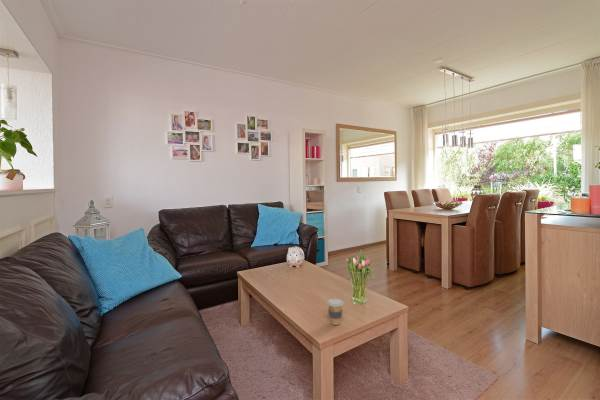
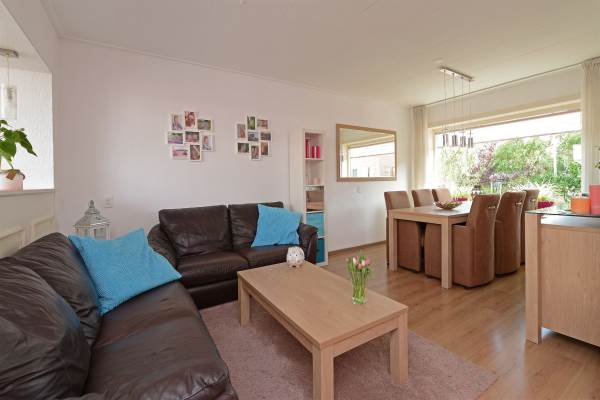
- coffee cup (335, 312)
